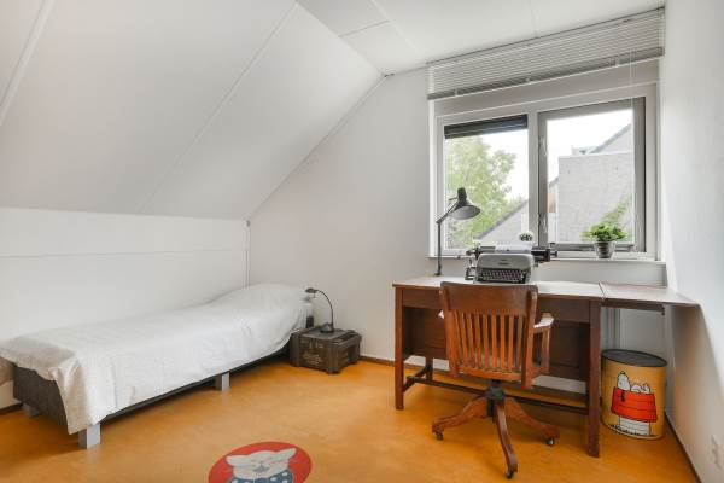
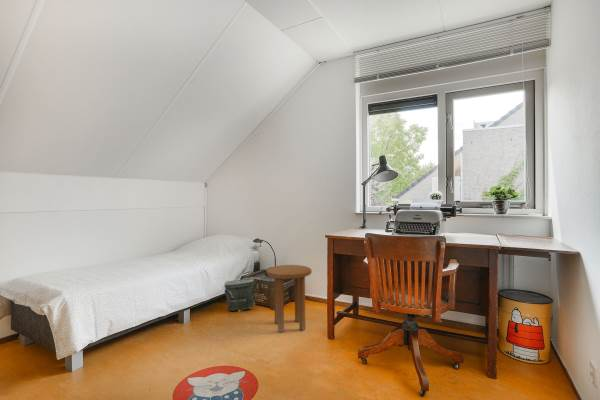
+ bag (240, 295)
+ side table (283, 297)
